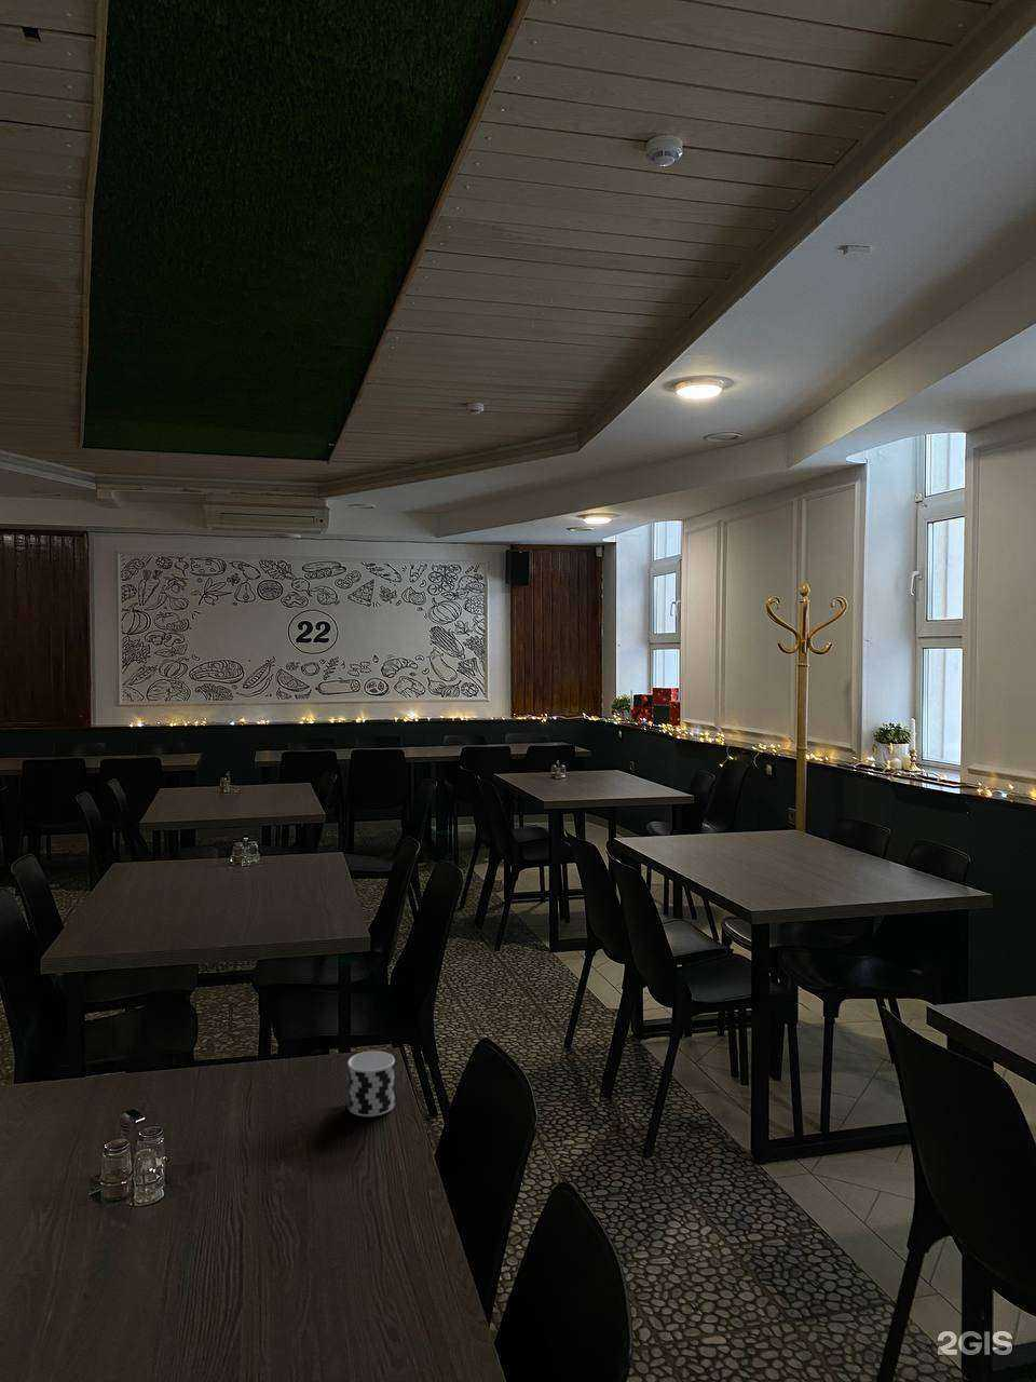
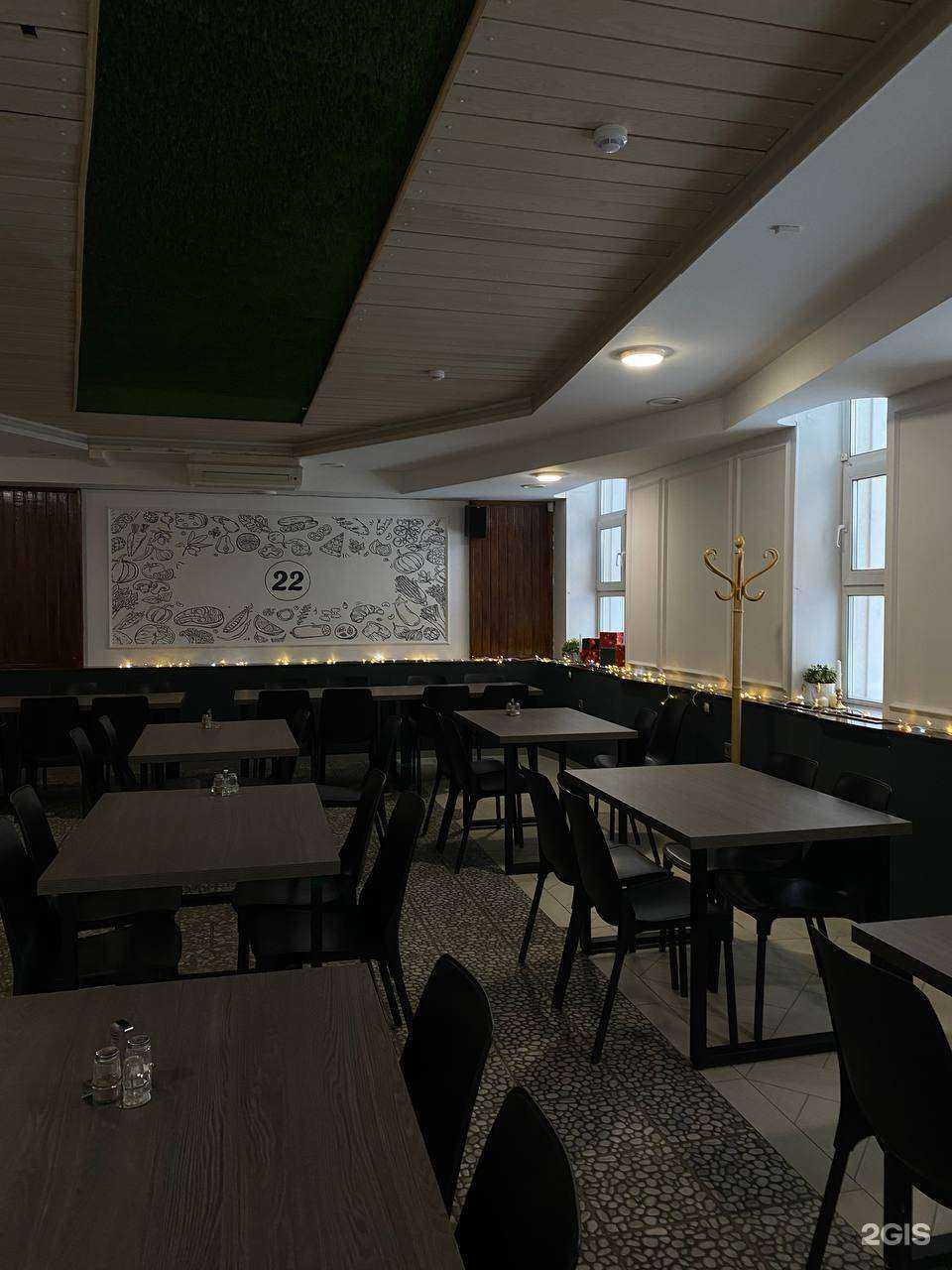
- cup (368, 1079)
